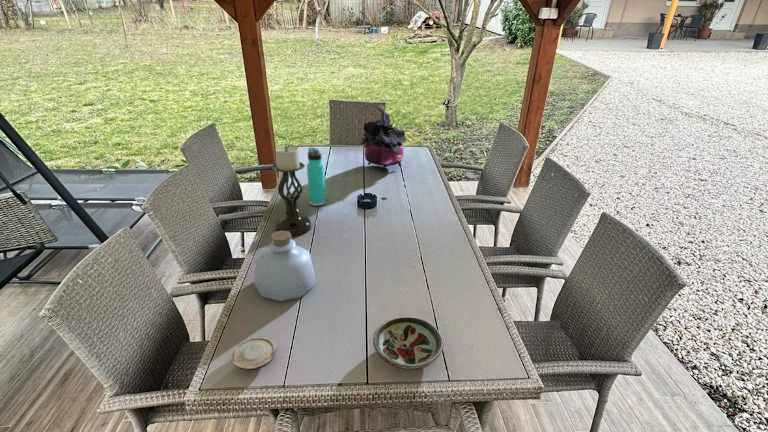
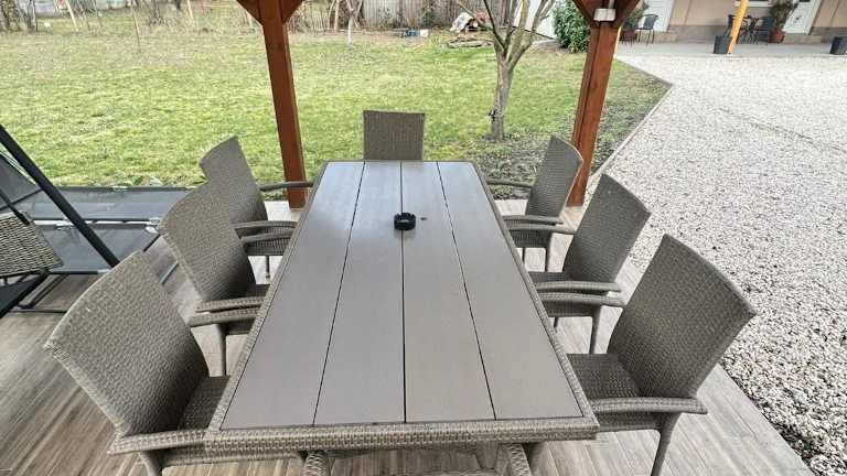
- decorative bowl (407, 346)
- potted plant (386, 137)
- candle holder (289, 188)
- thermos bottle (316, 176)
- bottle (282, 260)
- wood slice (254, 355)
